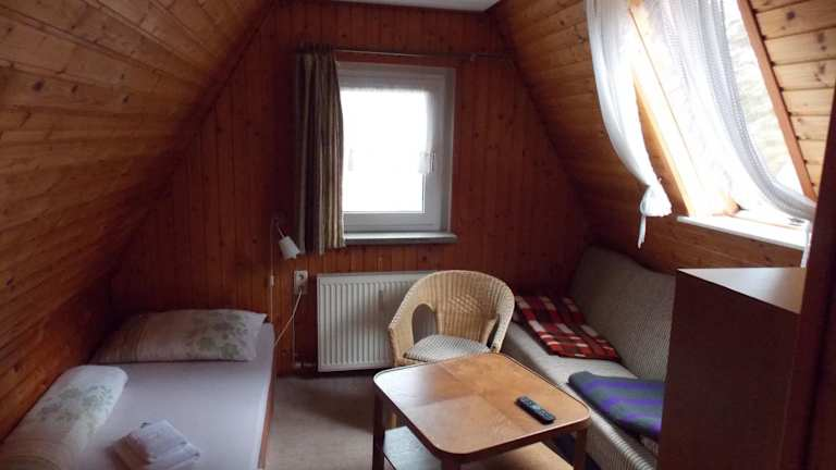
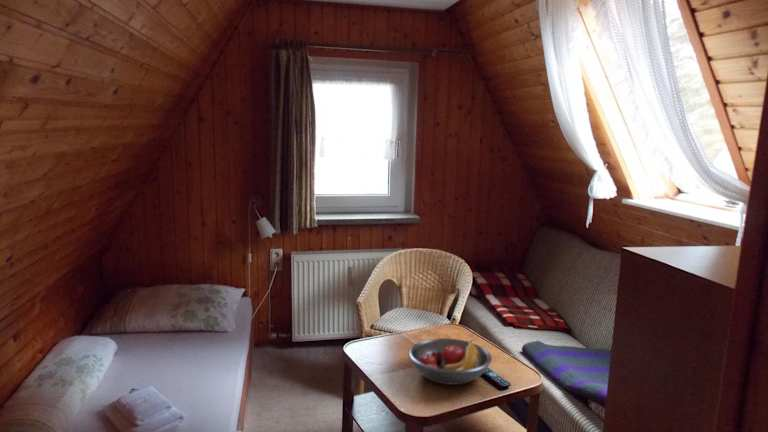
+ fruit bowl (449, 361)
